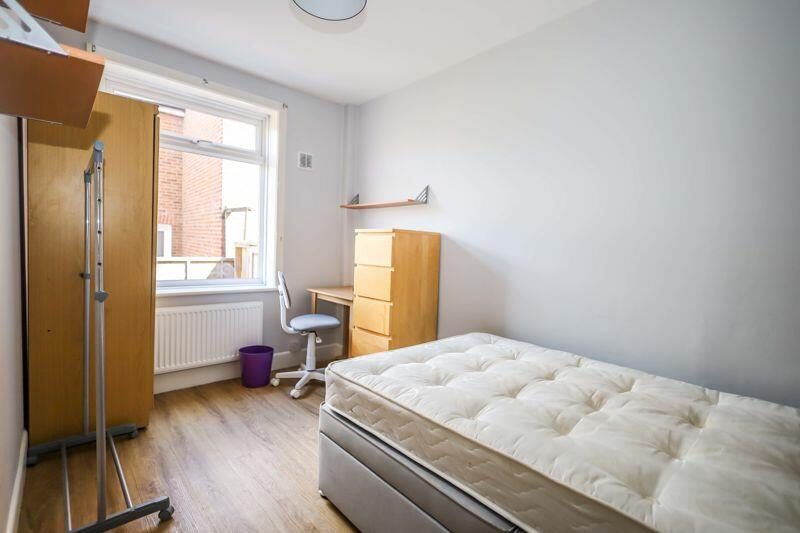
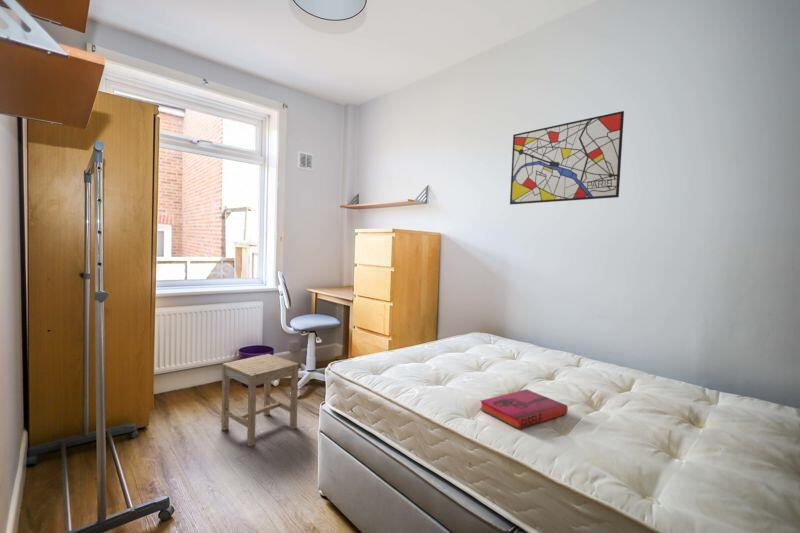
+ hardback book (523, 407)
+ wall art (560, 162)
+ stool (264, 396)
